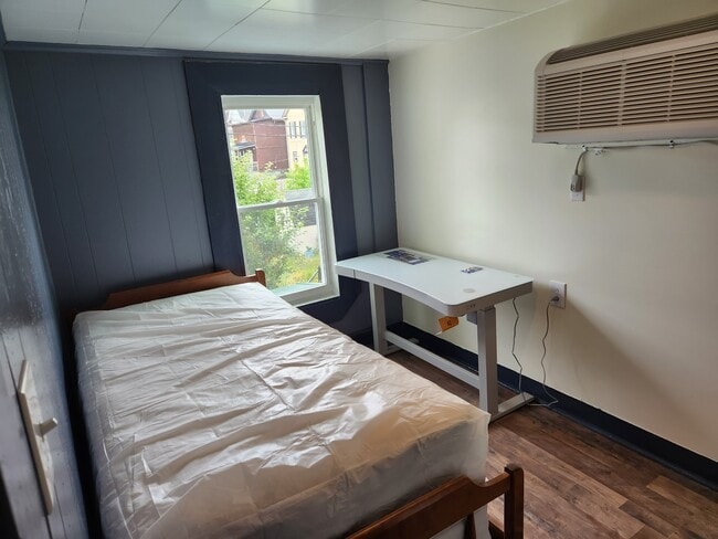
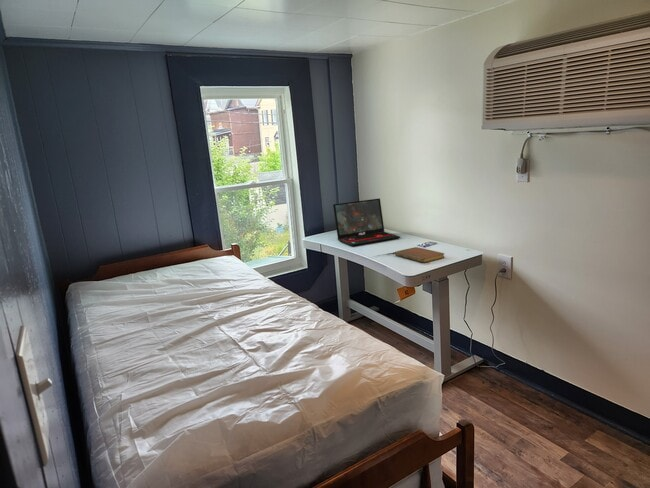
+ notebook (419, 254)
+ laptop (366, 221)
